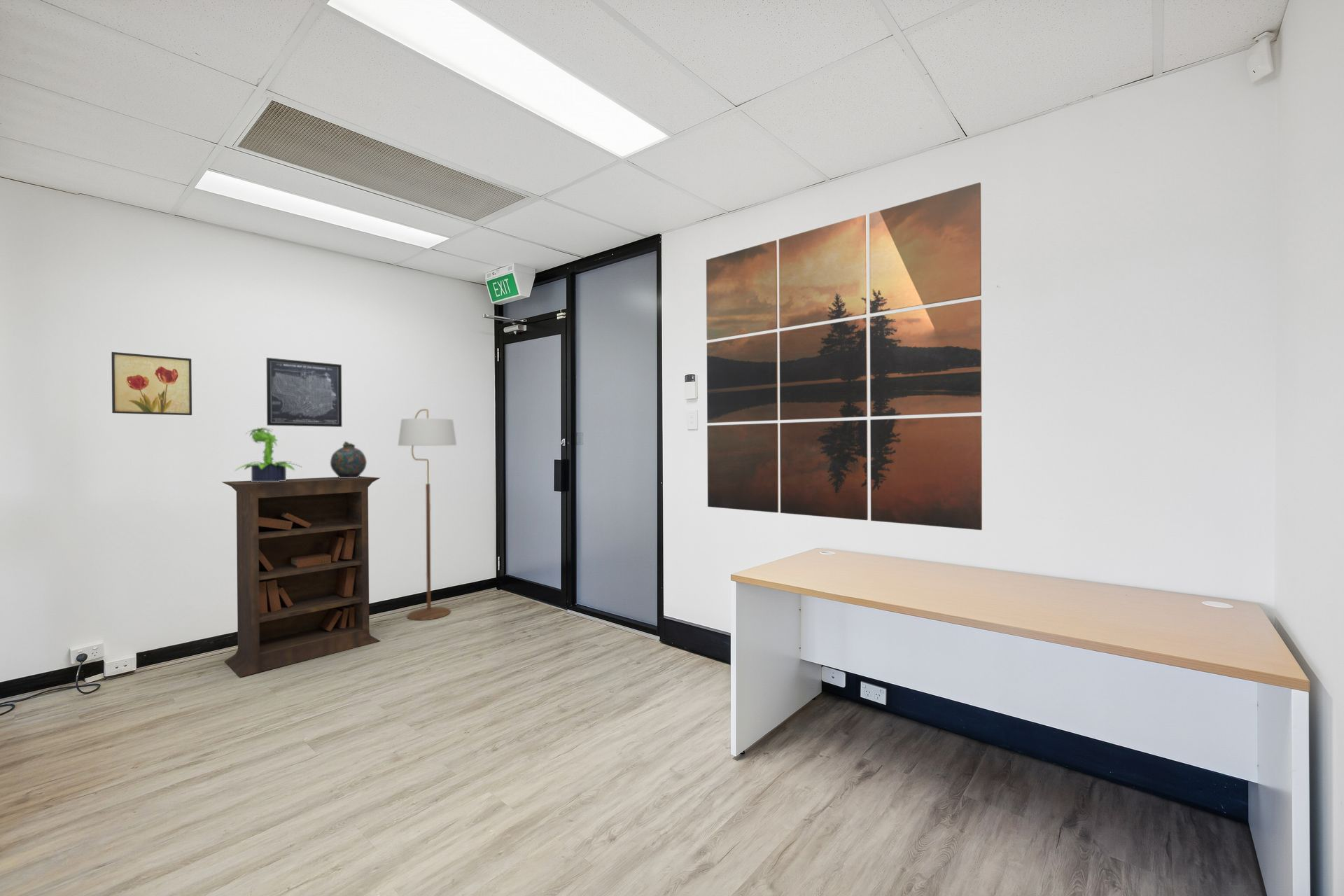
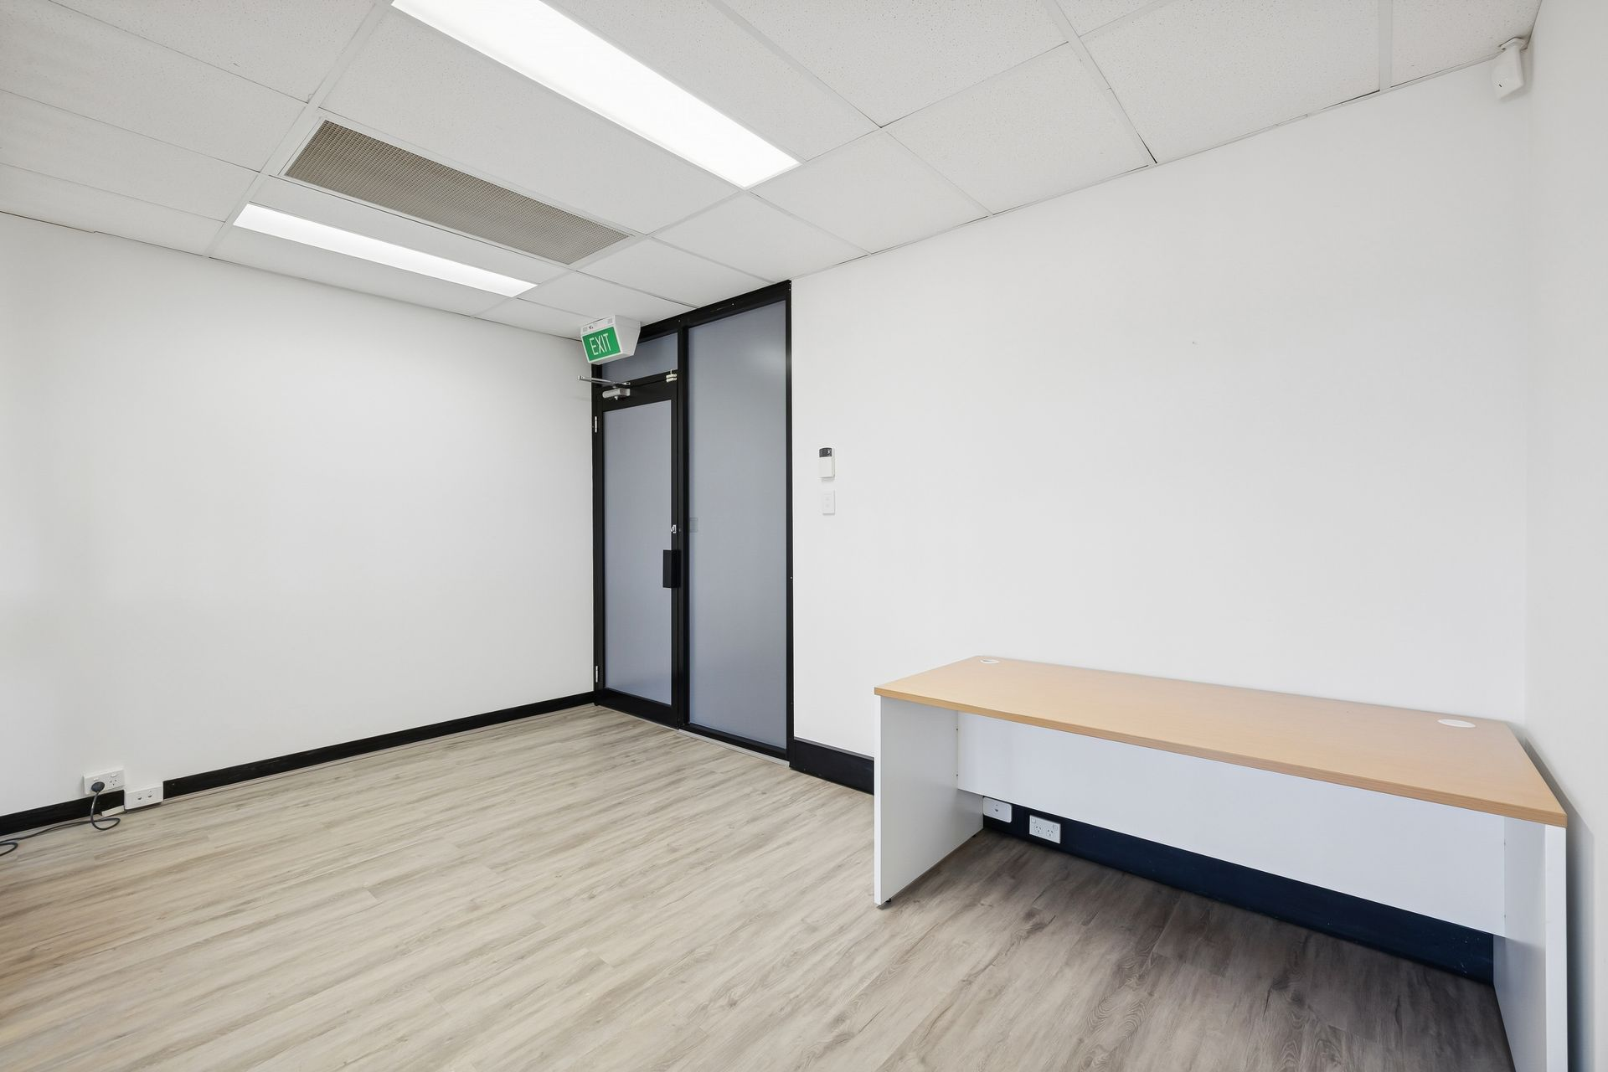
- bookcase (305, 565)
- snuff bottle (349, 458)
- potted plant (270, 454)
- wall art (305, 393)
- floor lamp (426, 511)
- wall art (821, 372)
- wall art (153, 385)
